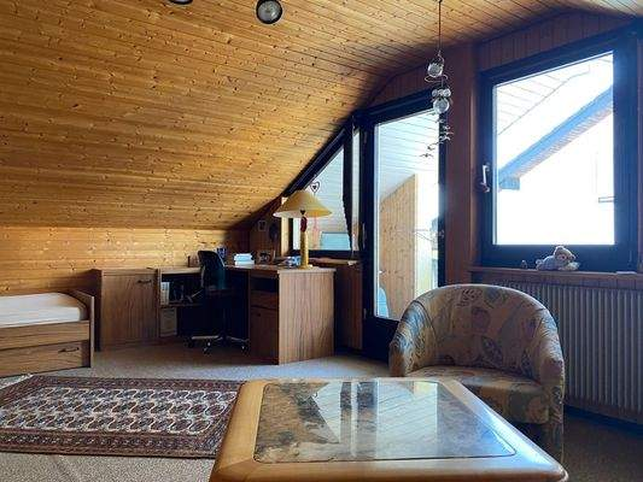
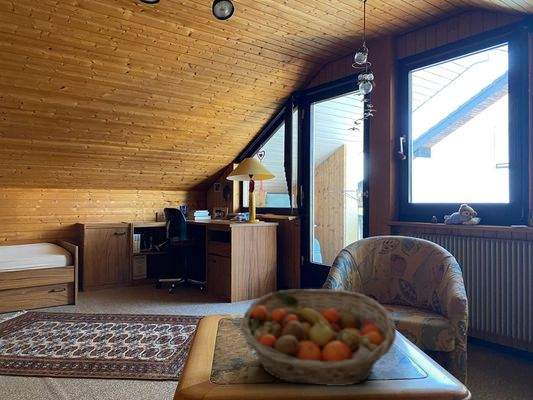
+ fruit basket (316, 332)
